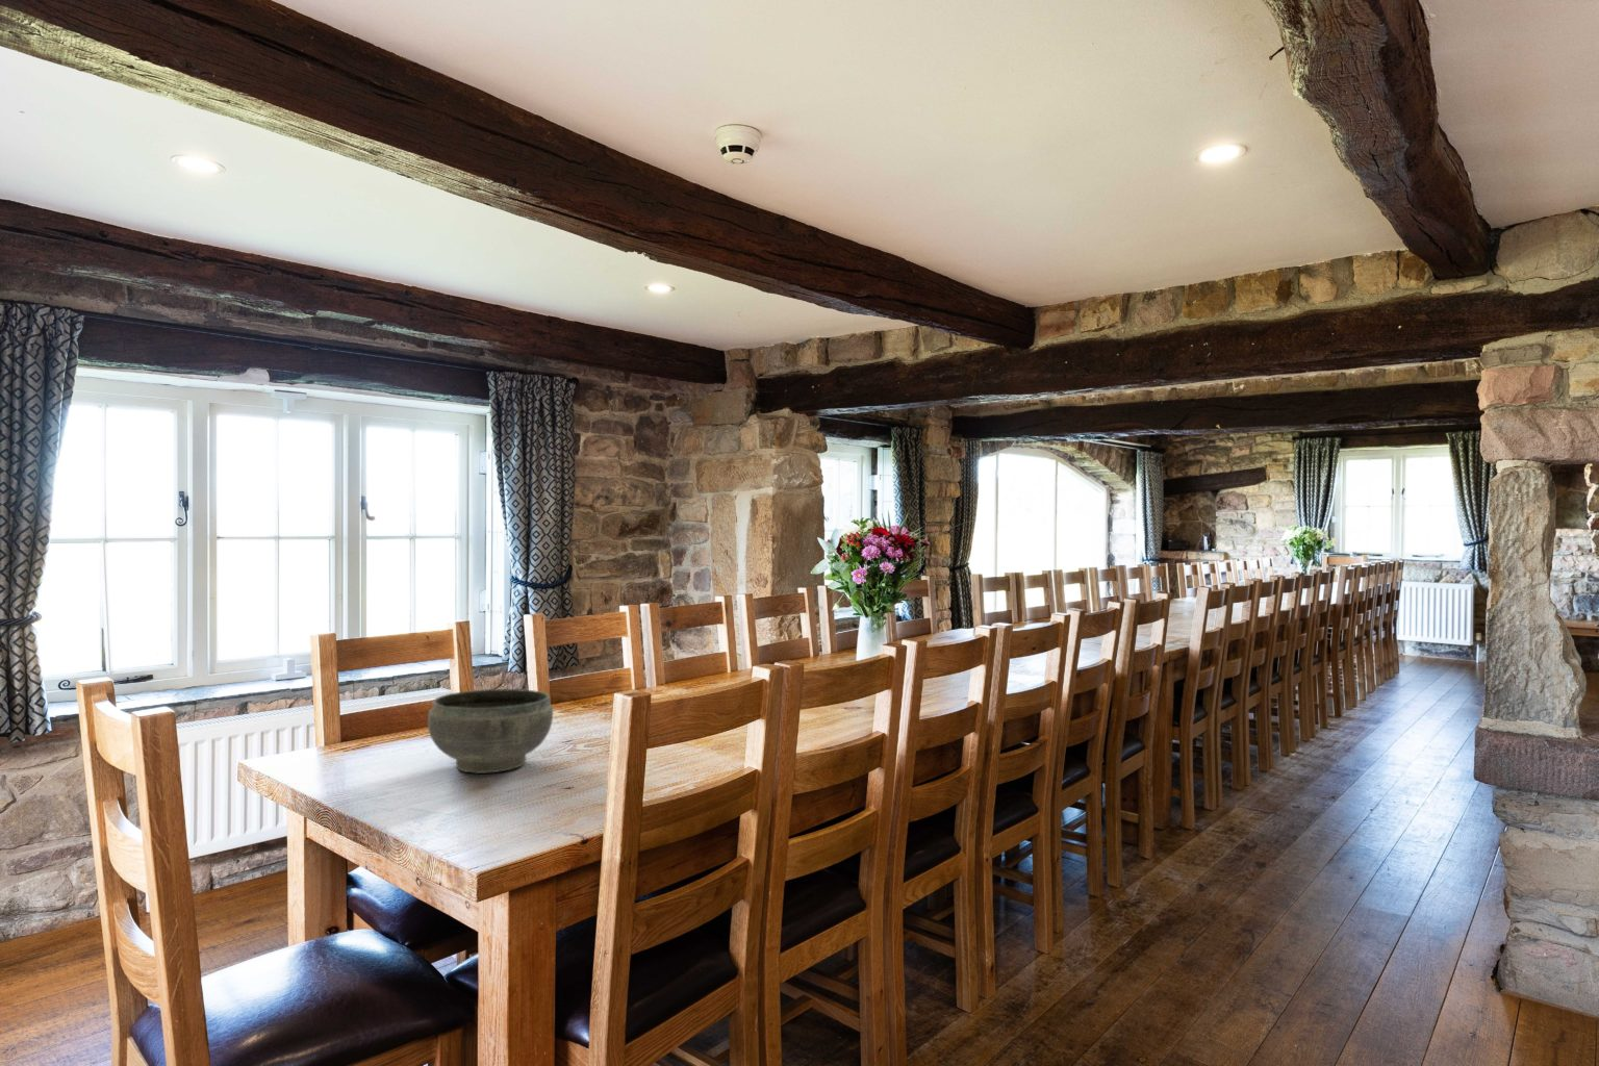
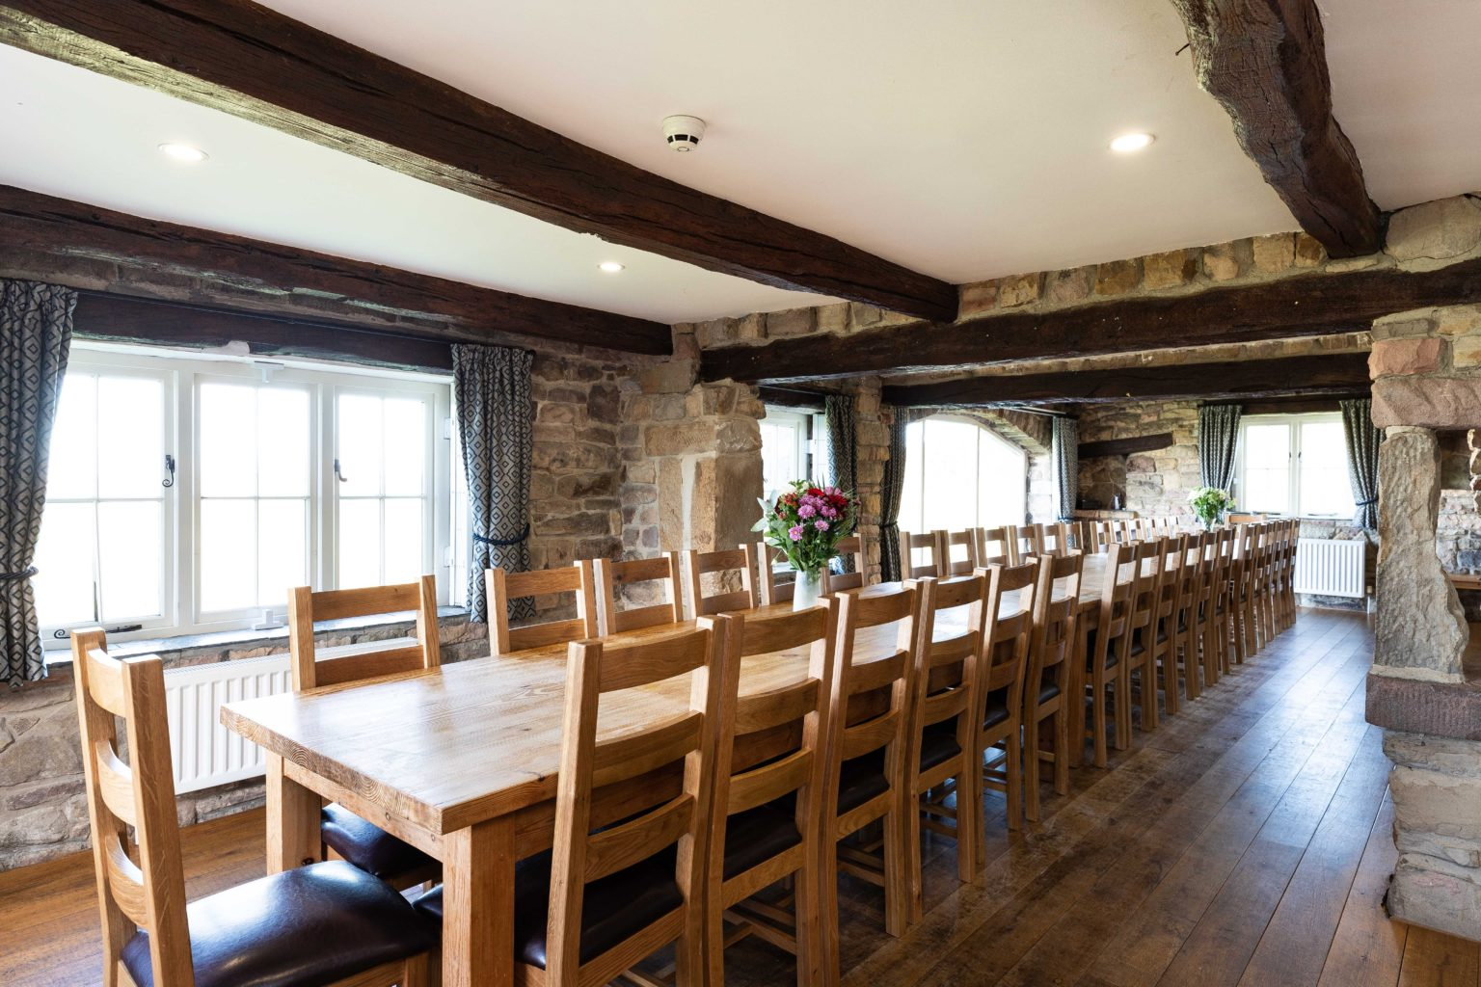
- bowl (491, 730)
